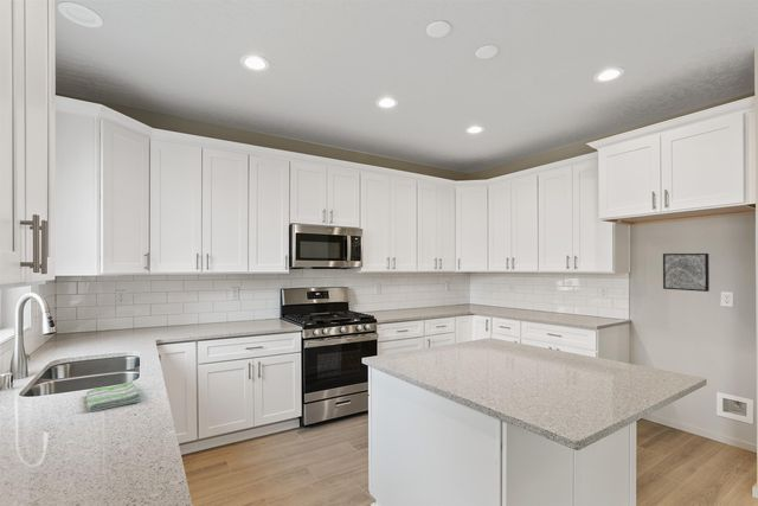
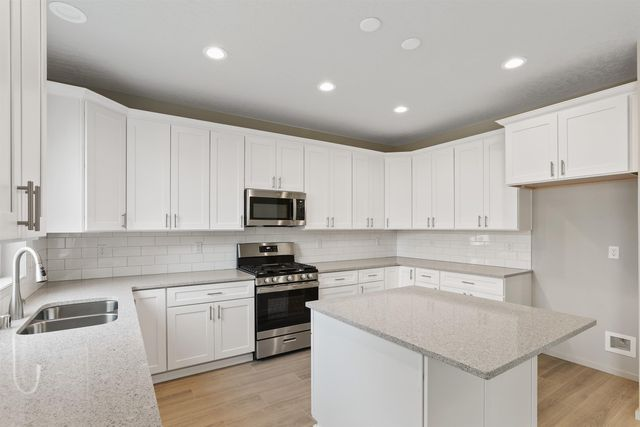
- wall art (685, 271)
- dish towel (113, 393)
